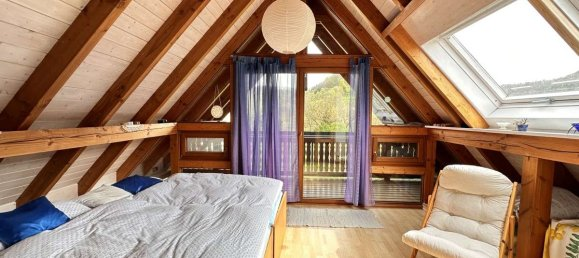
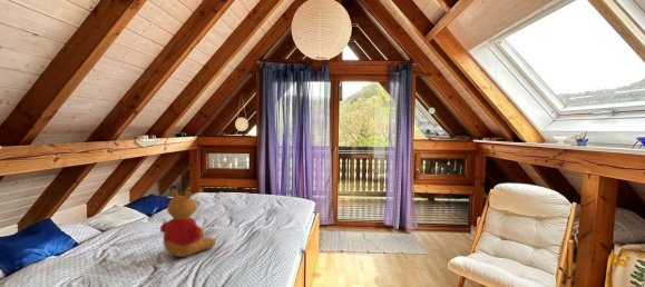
+ stuffed bear (189, 219)
